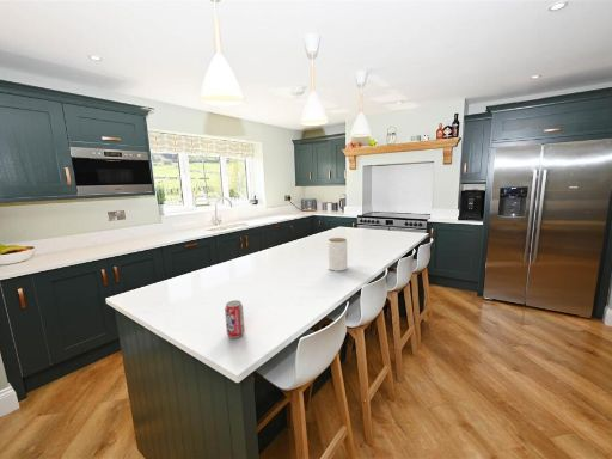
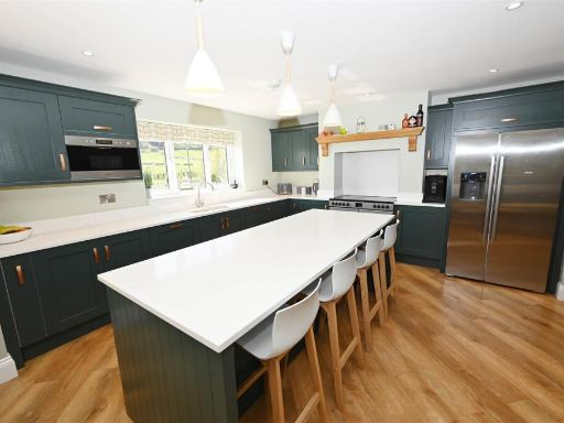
- jar (337, 253)
- beverage can (234, 319)
